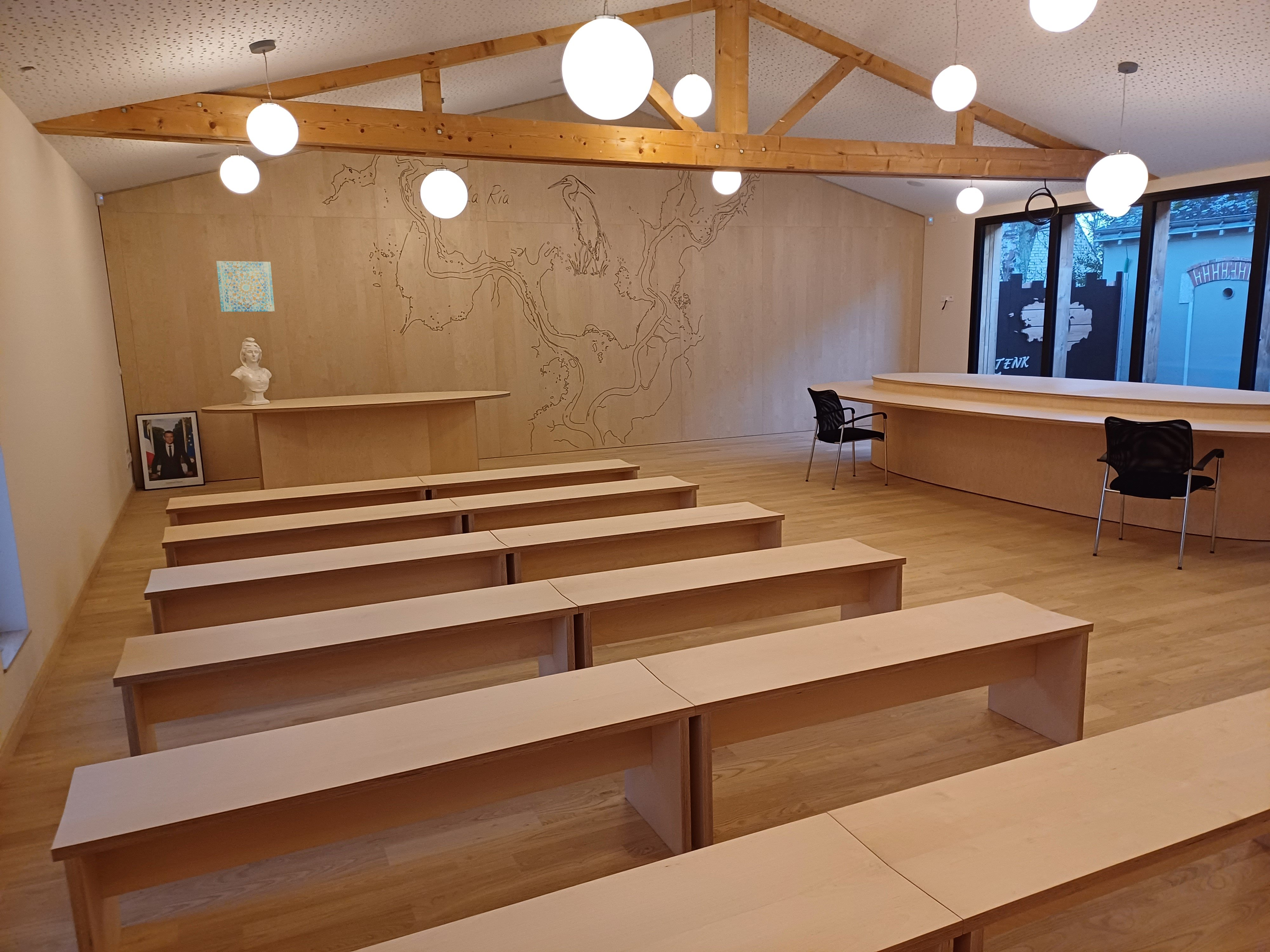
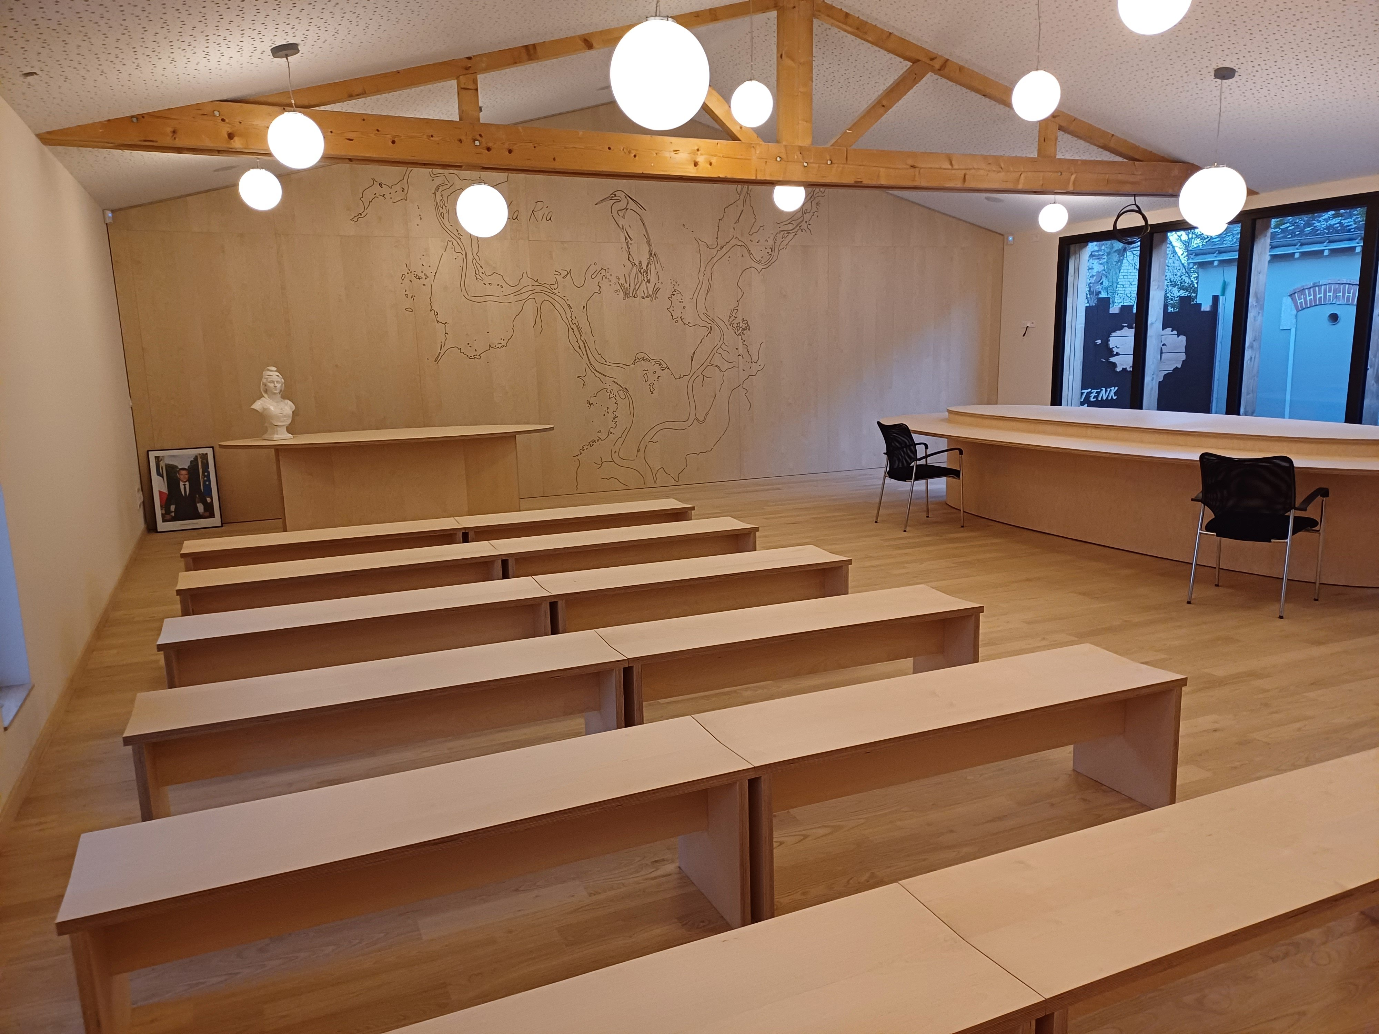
- wall art (246, 287)
